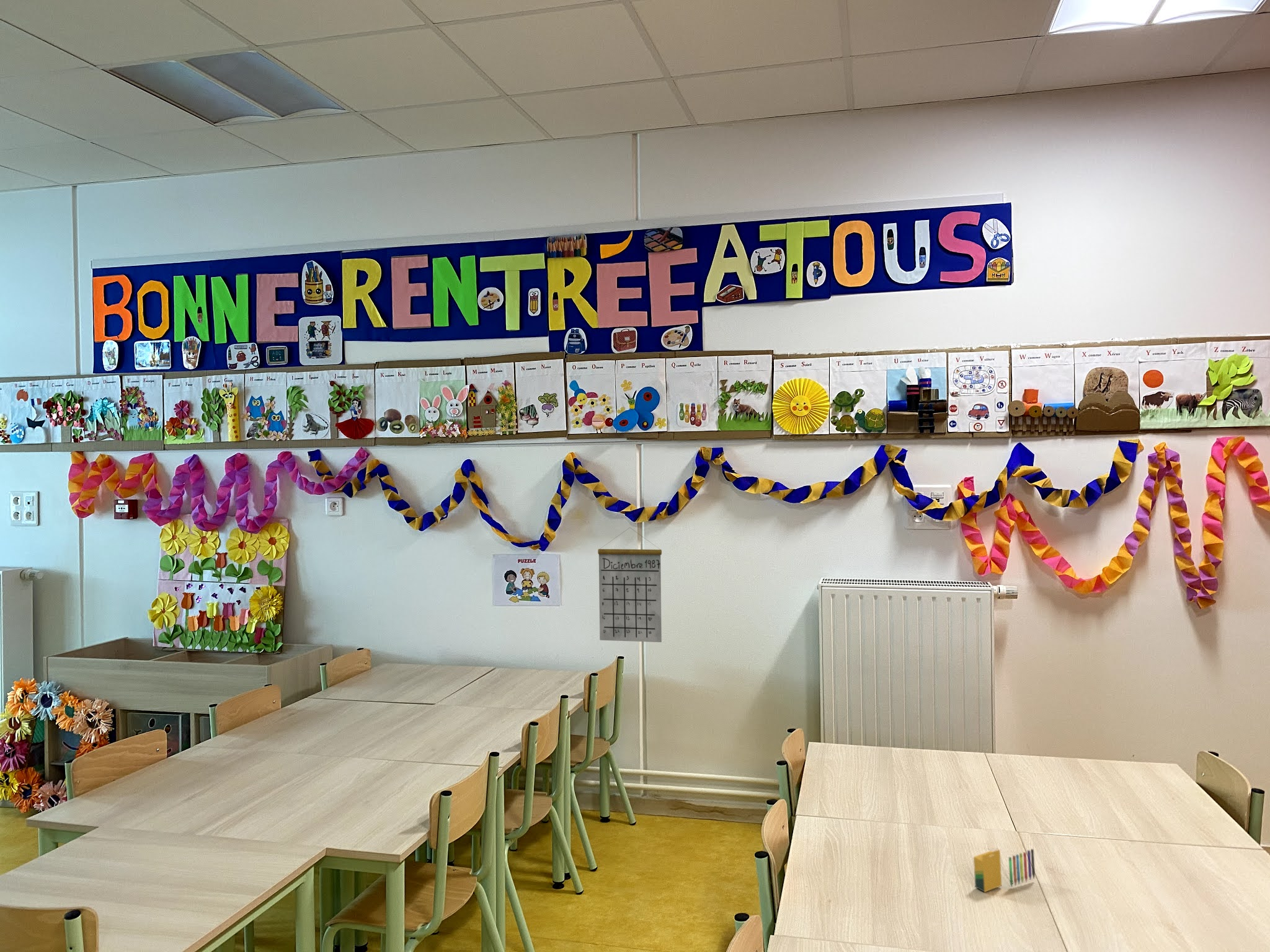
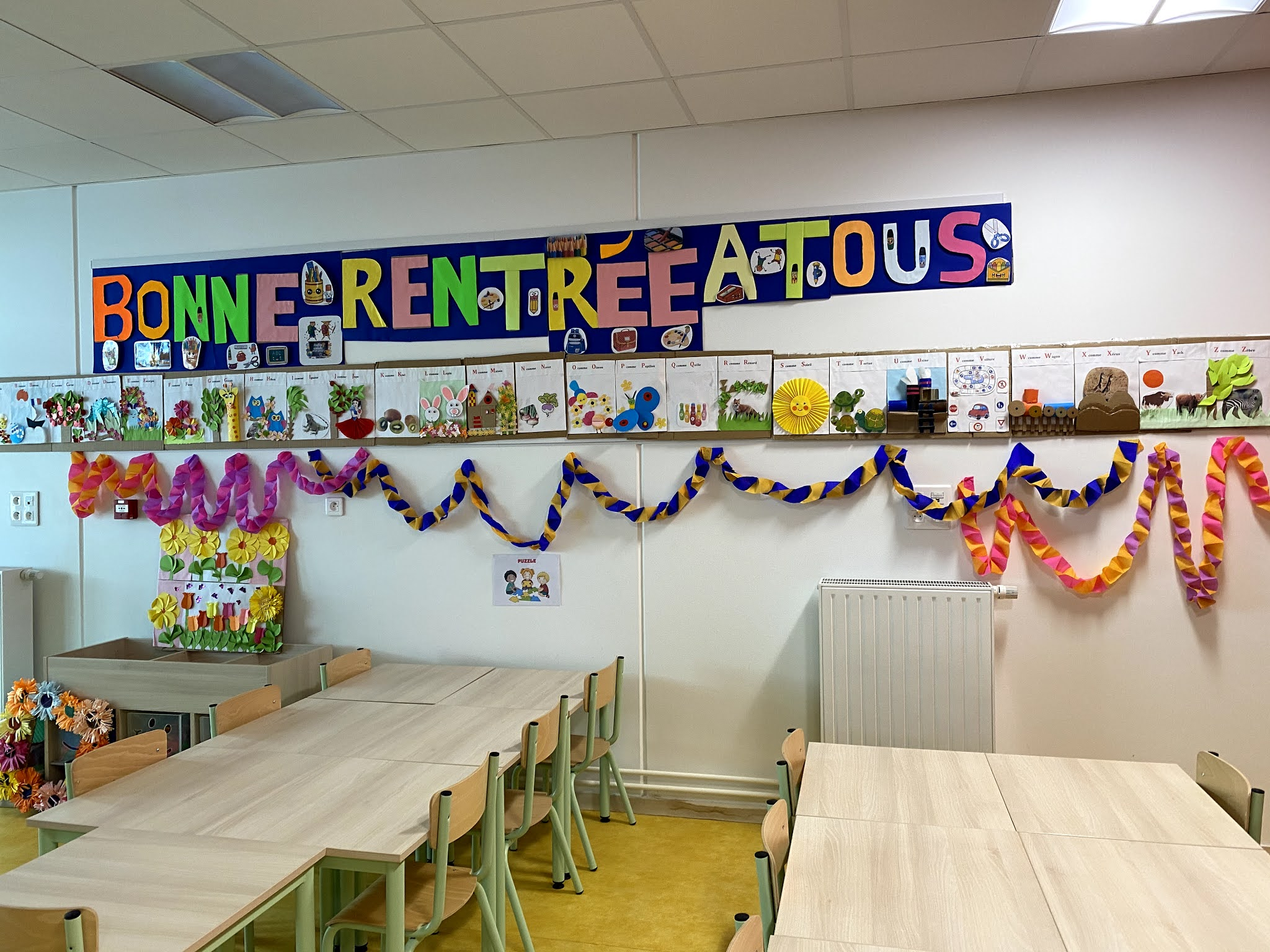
- calendar (630, 584)
- crayon (1000, 866)
